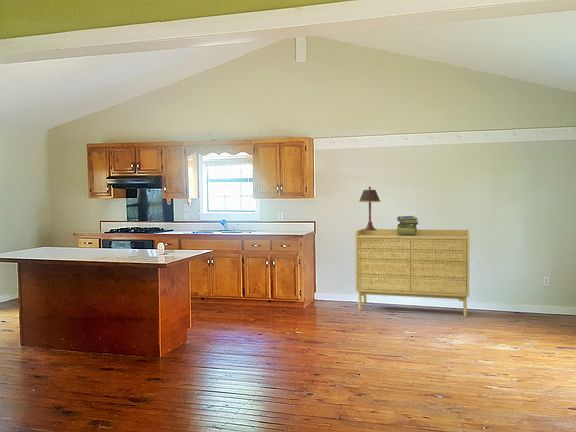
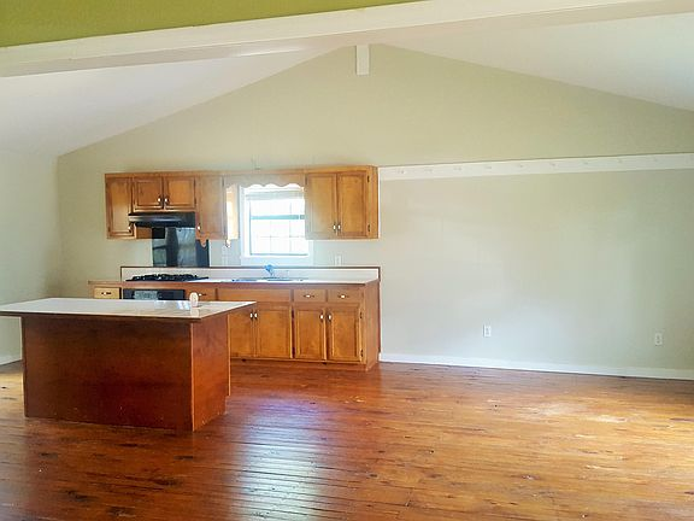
- table lamp (369, 212)
- sideboard (412, 270)
- stack of books (407, 225)
